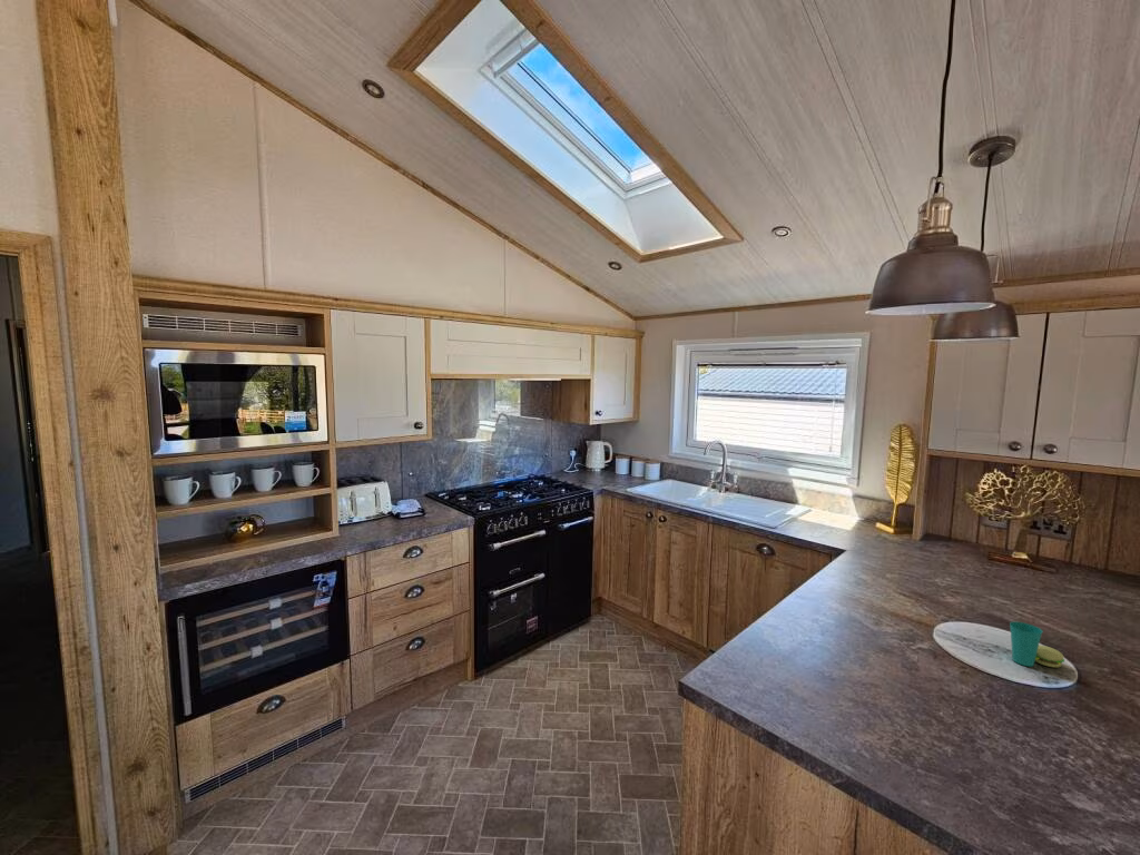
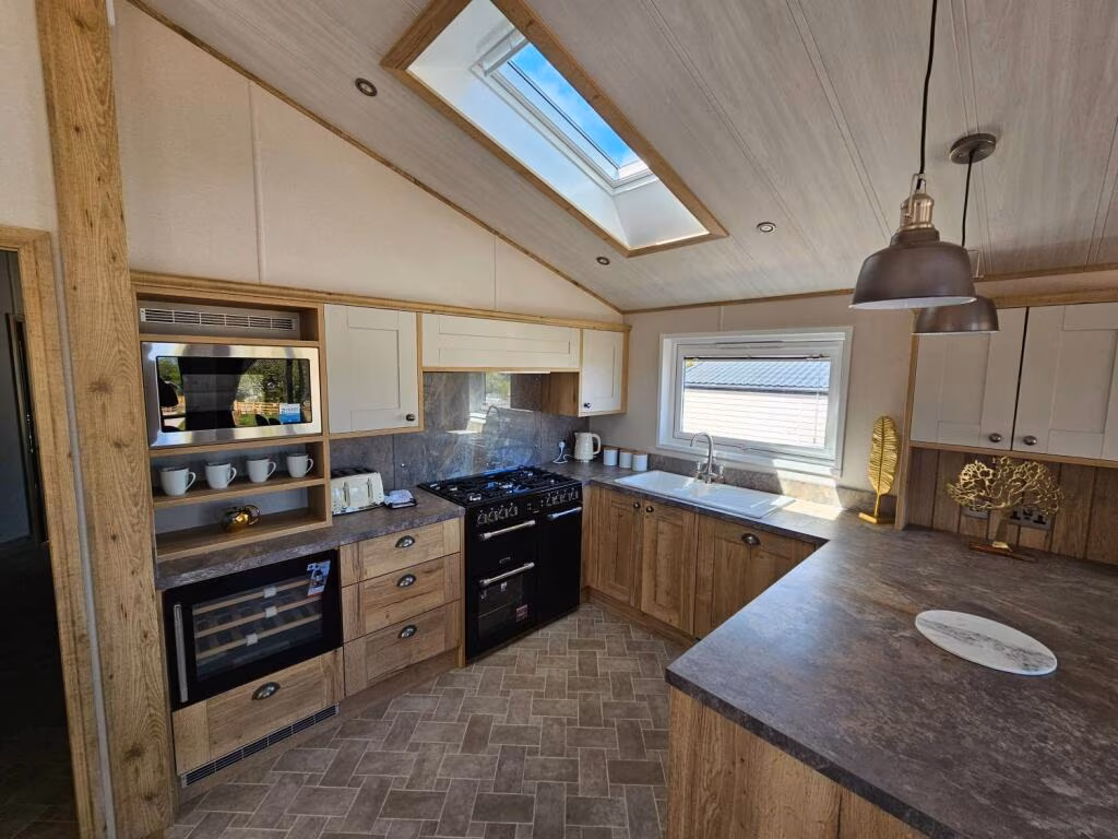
- cup (1035, 645)
